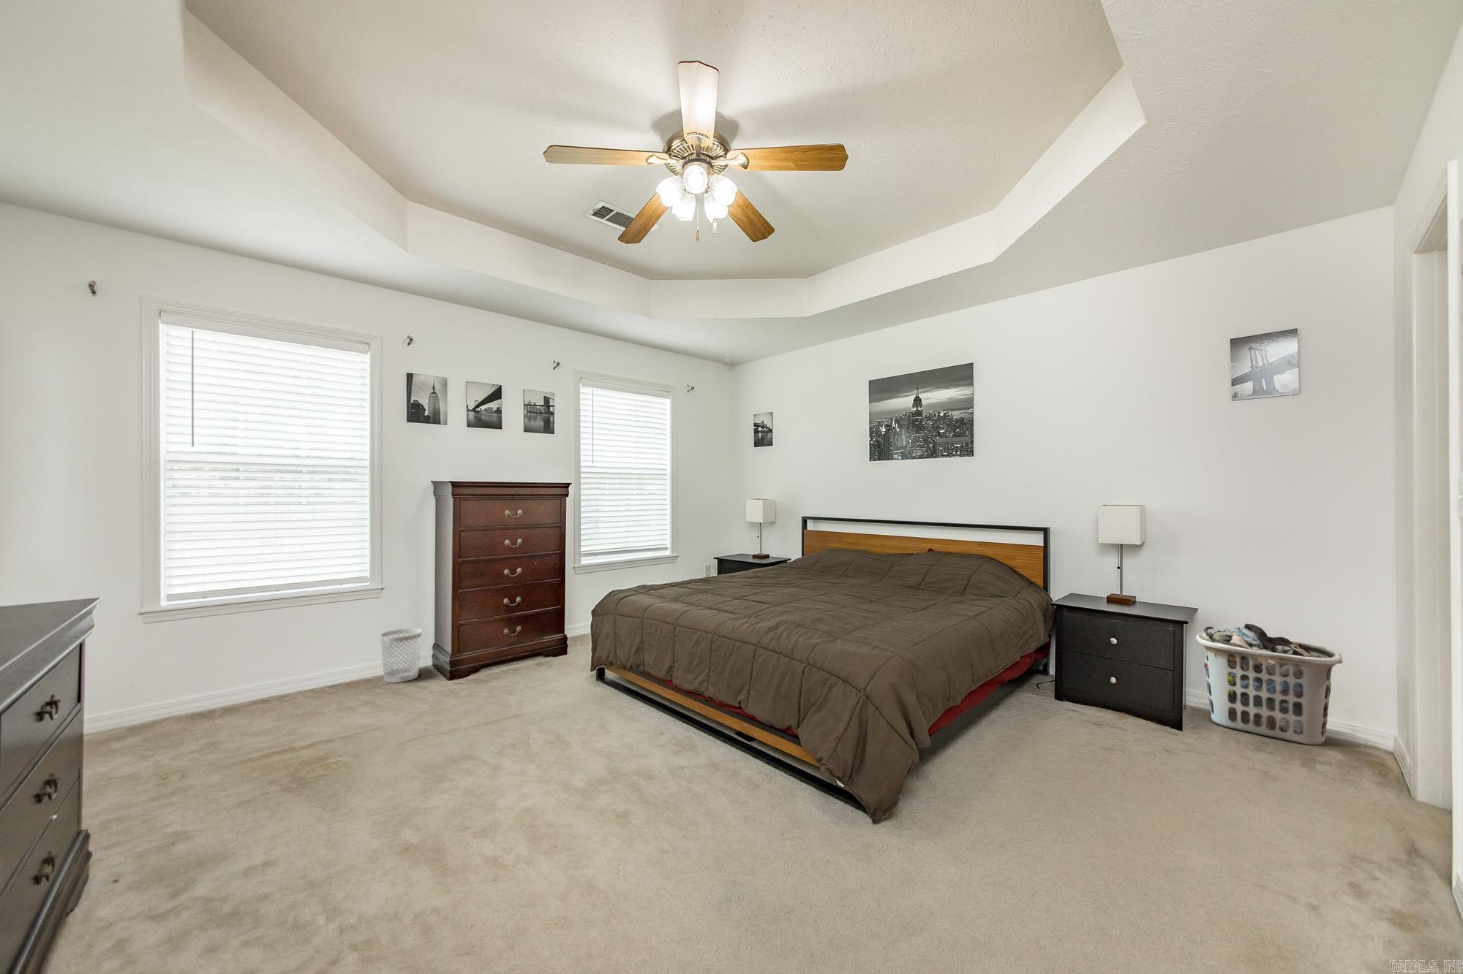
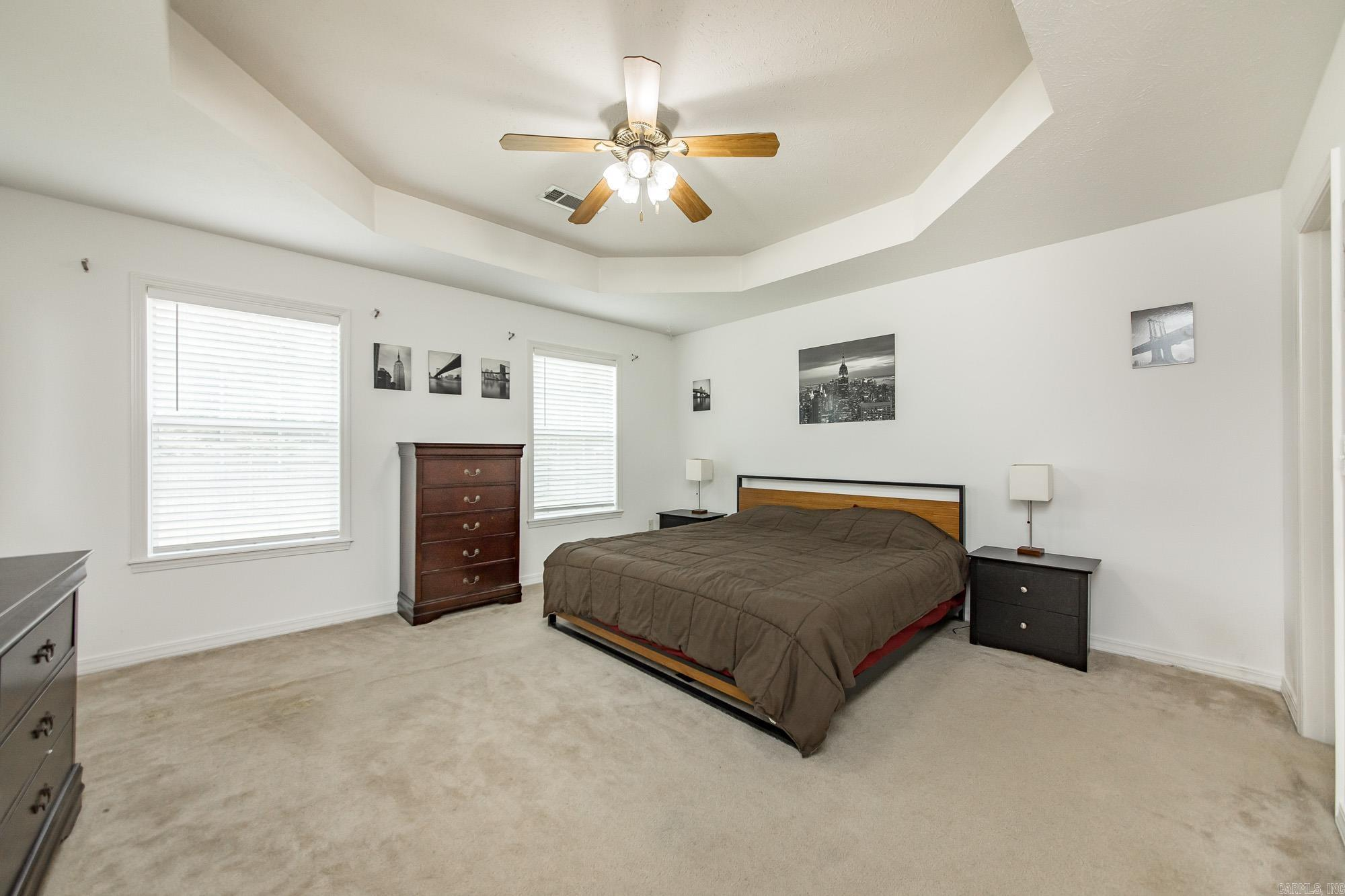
- wastebasket (401, 654)
- clothes hamper (1265, 678)
